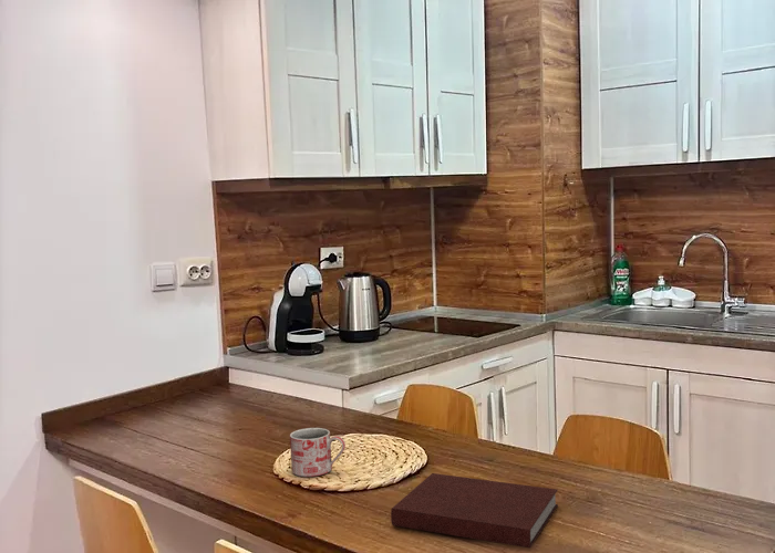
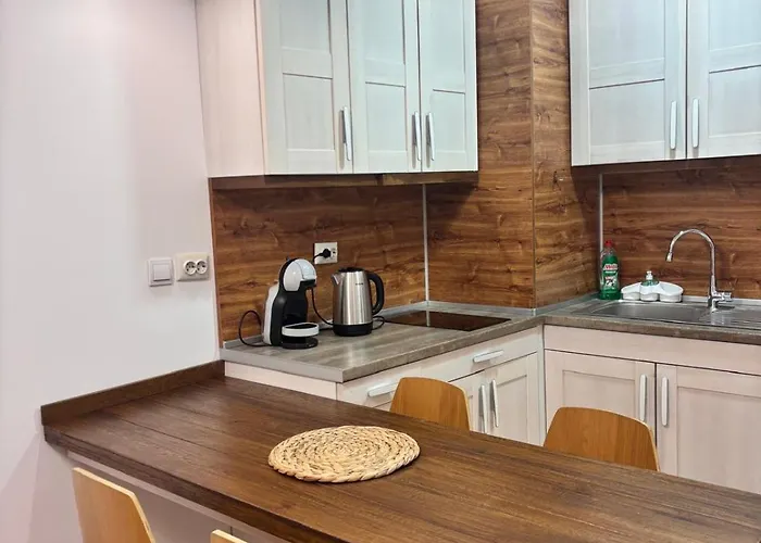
- mug (316, 452)
- notebook (476, 507)
